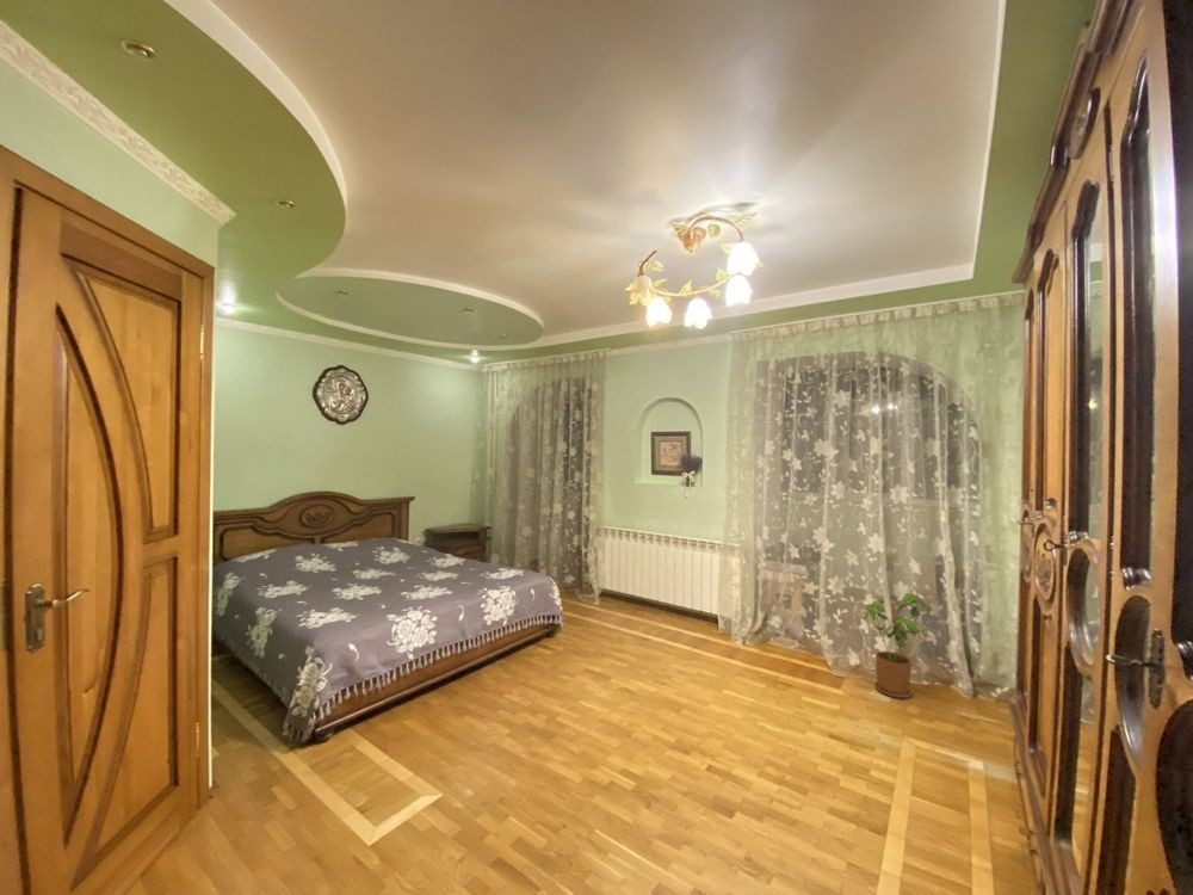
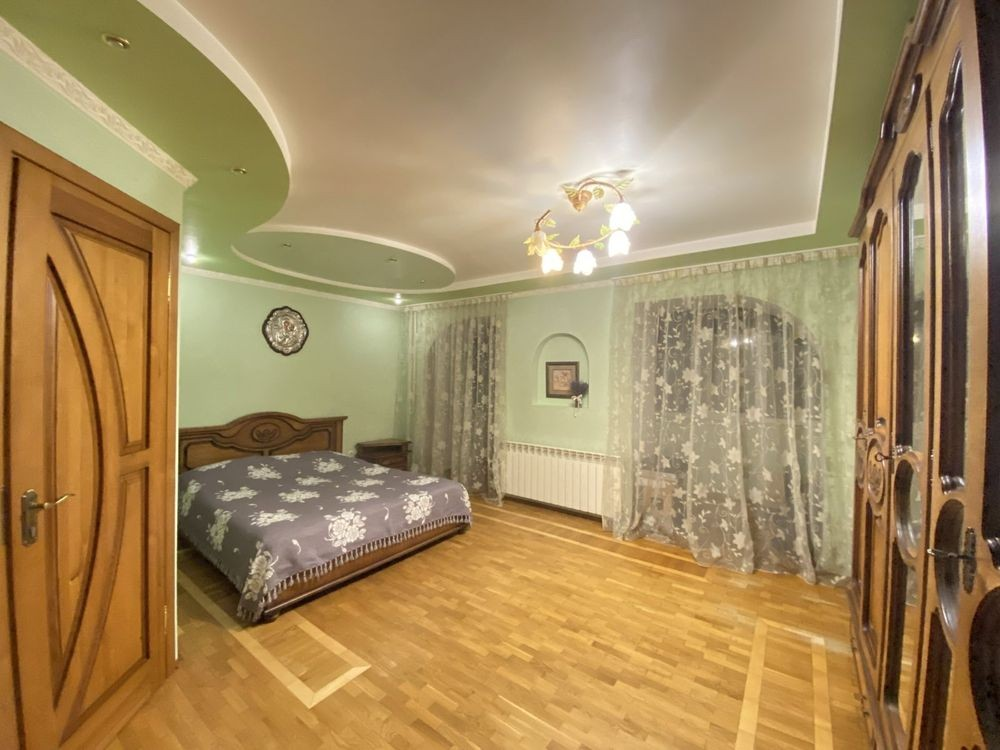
- house plant (896, 642)
